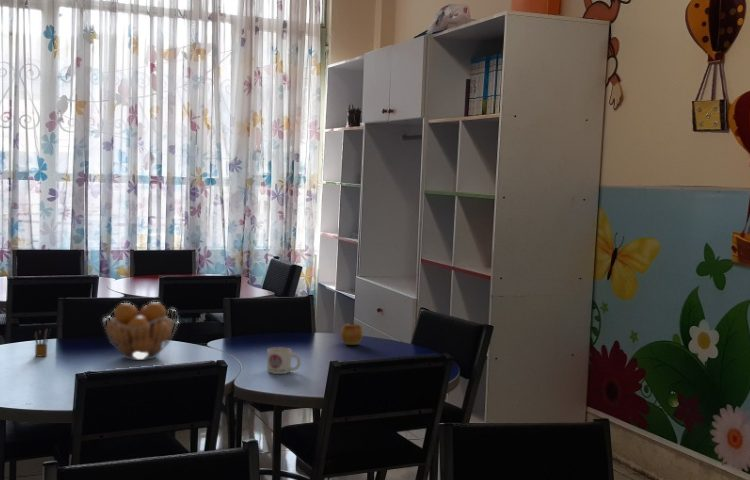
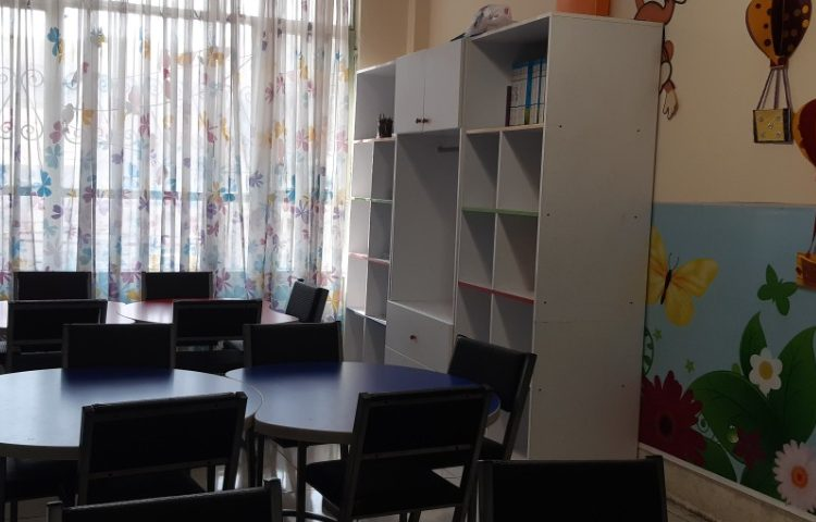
- mug (283, 360)
- fruit basket (141, 329)
- apple (351, 332)
- pencil box (40, 342)
